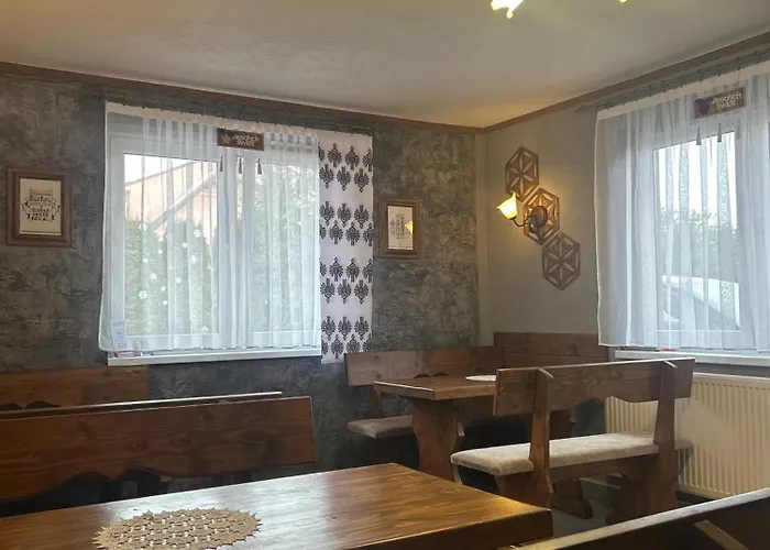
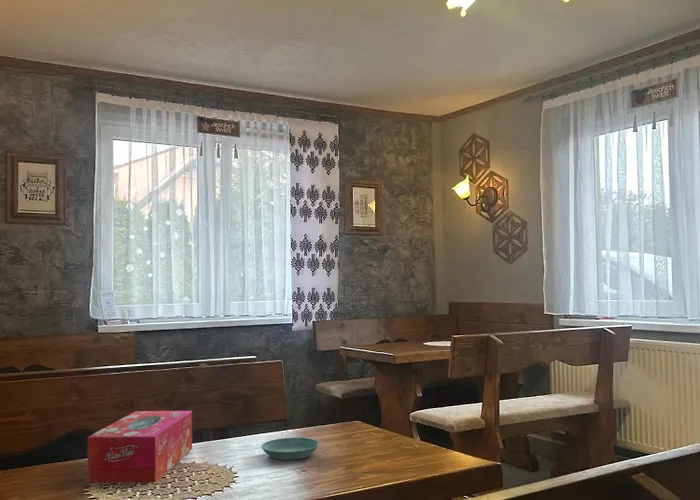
+ tissue box (144, 443)
+ saucer (290, 449)
